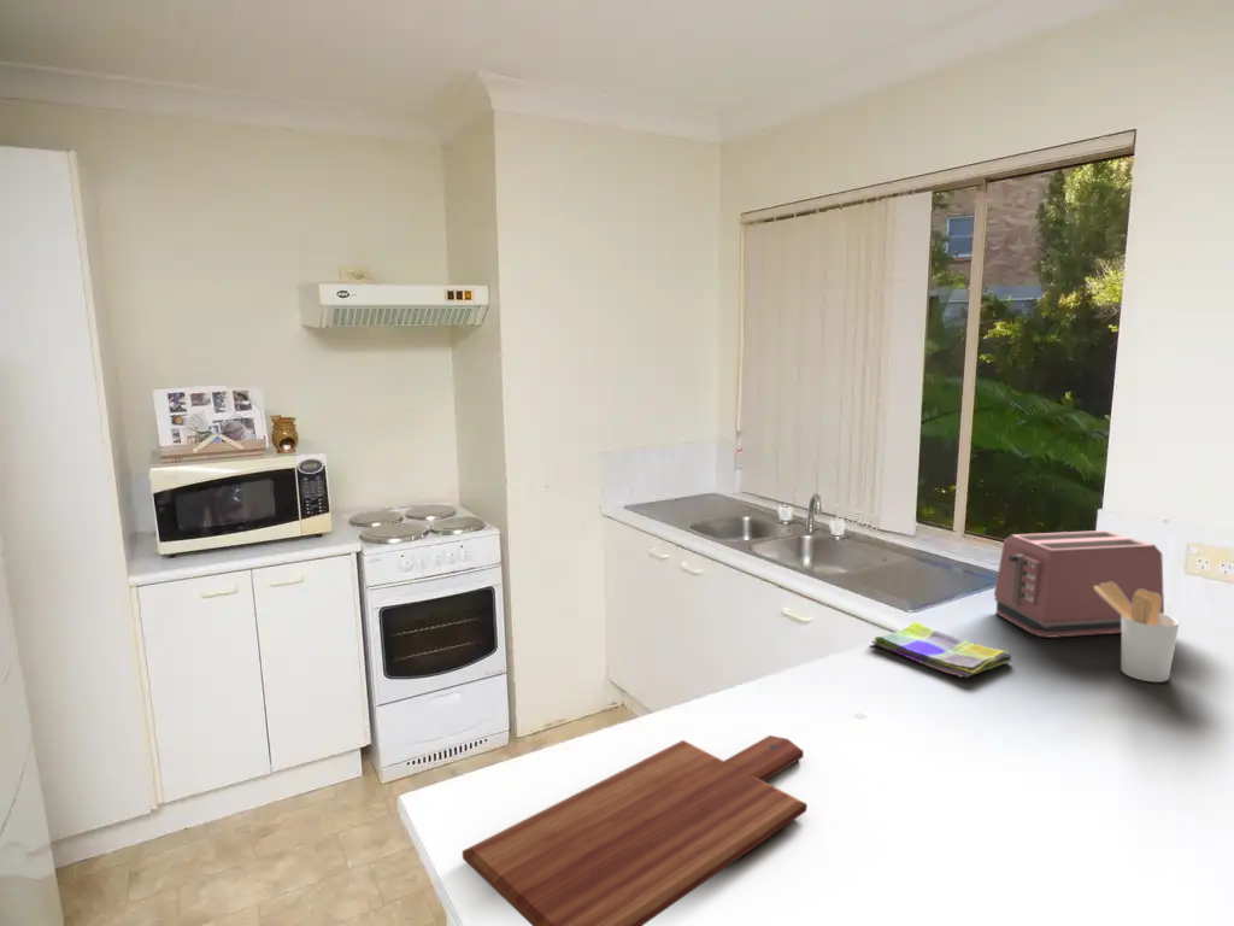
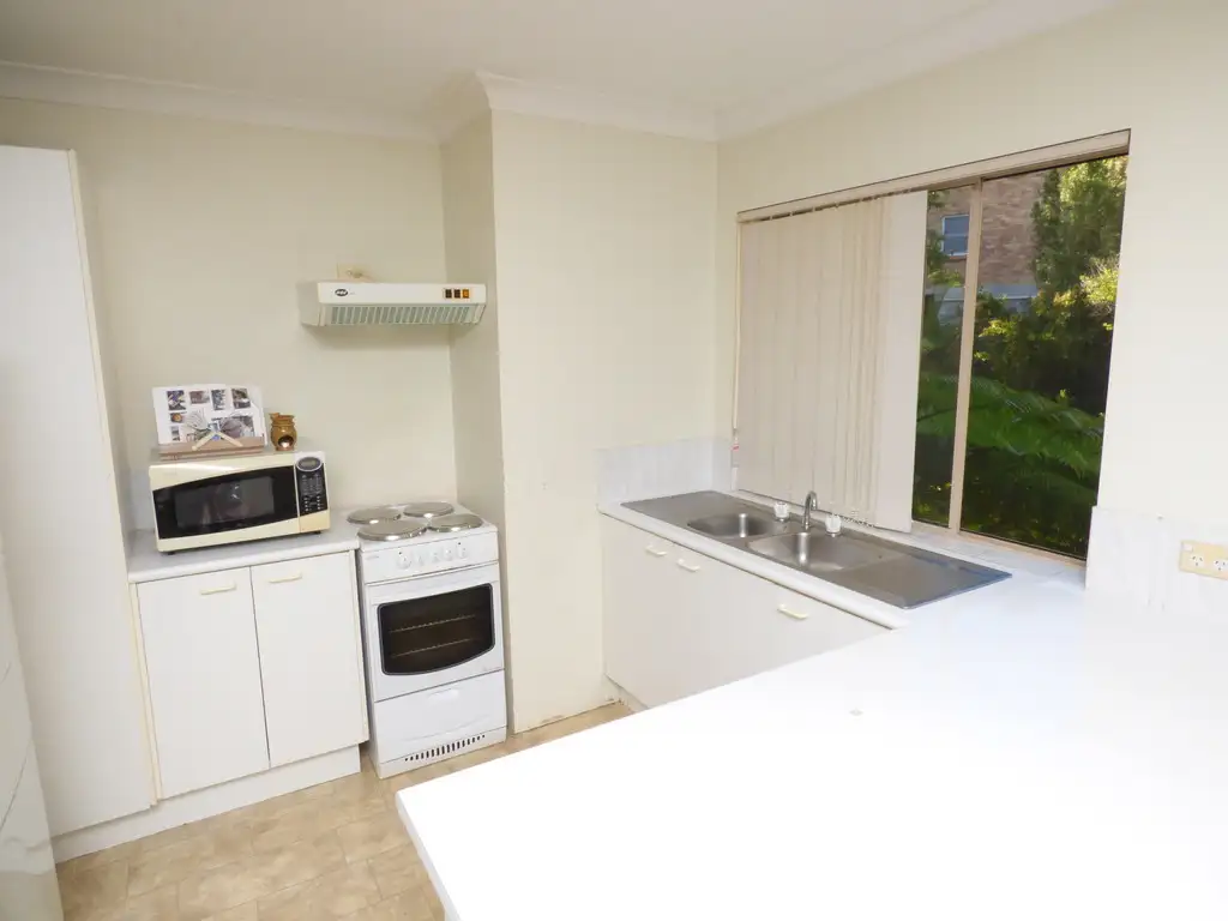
- utensil holder (1133, 628)
- cutting board (650, 825)
- toaster (1074, 580)
- dish towel (940, 647)
